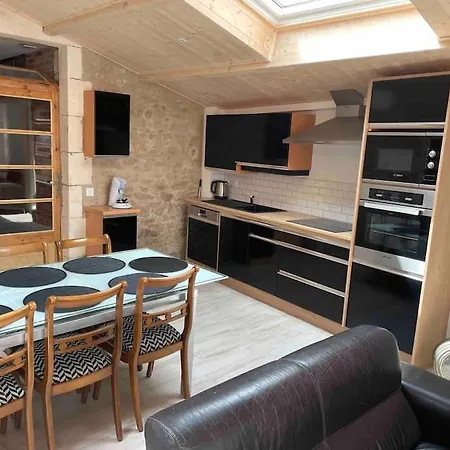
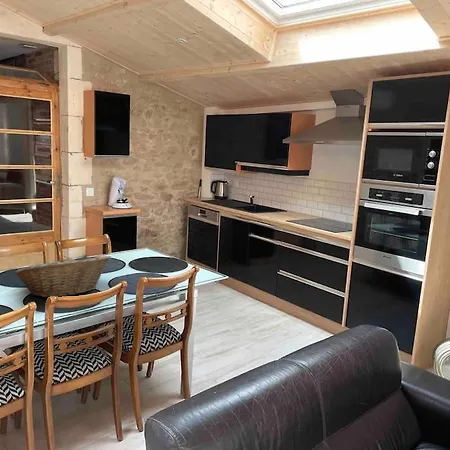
+ fruit basket (64, 272)
